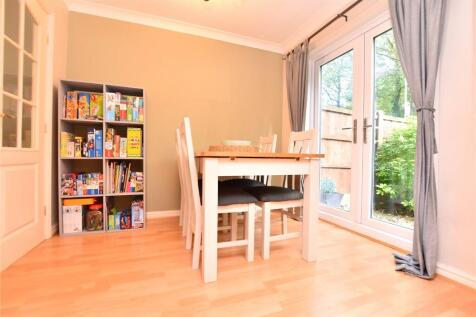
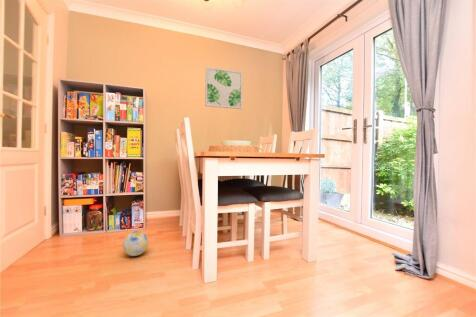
+ ball (135, 243)
+ wall art (224, 88)
